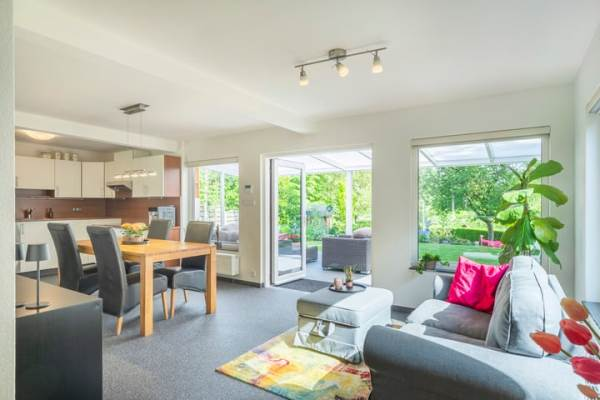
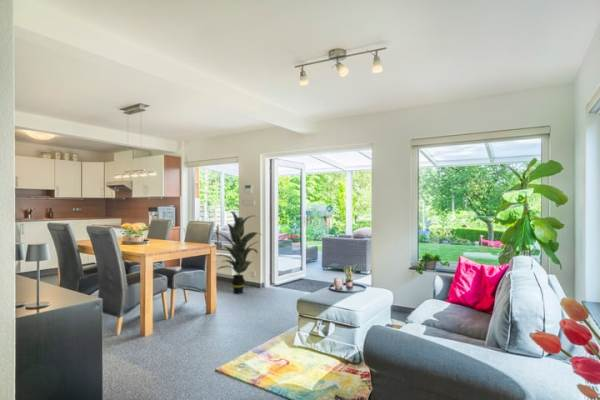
+ indoor plant (237, 251)
